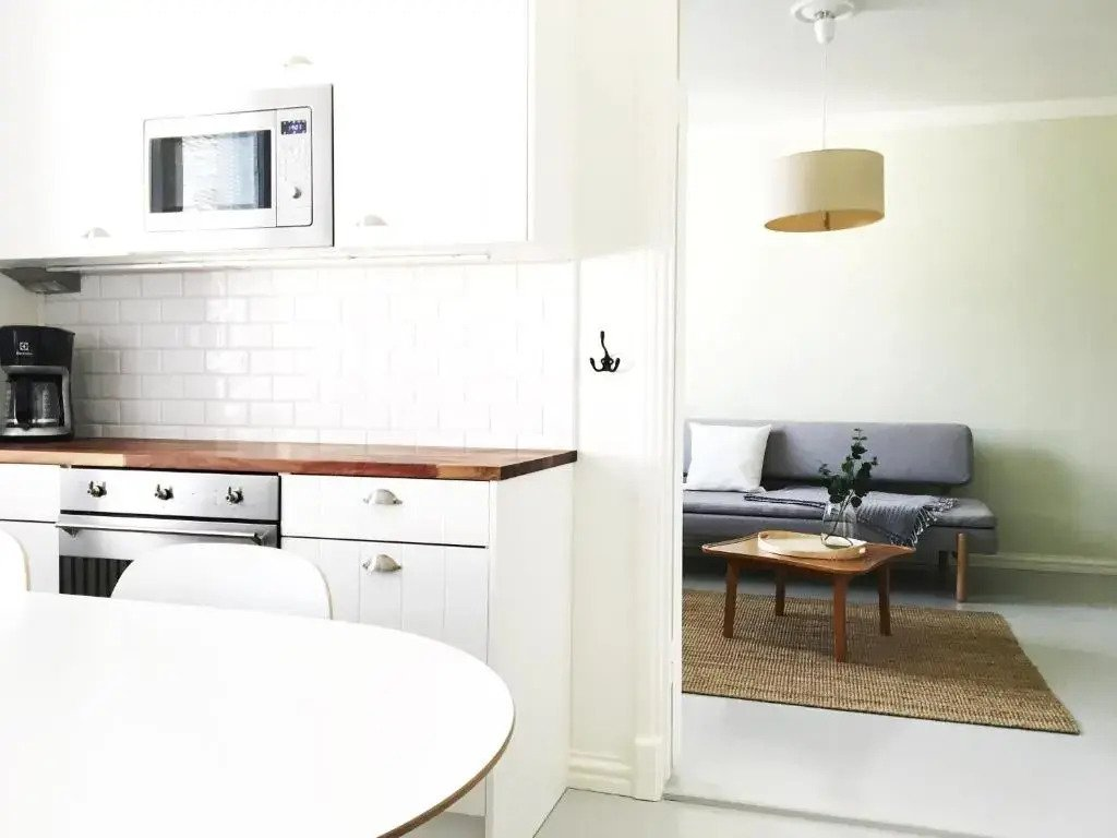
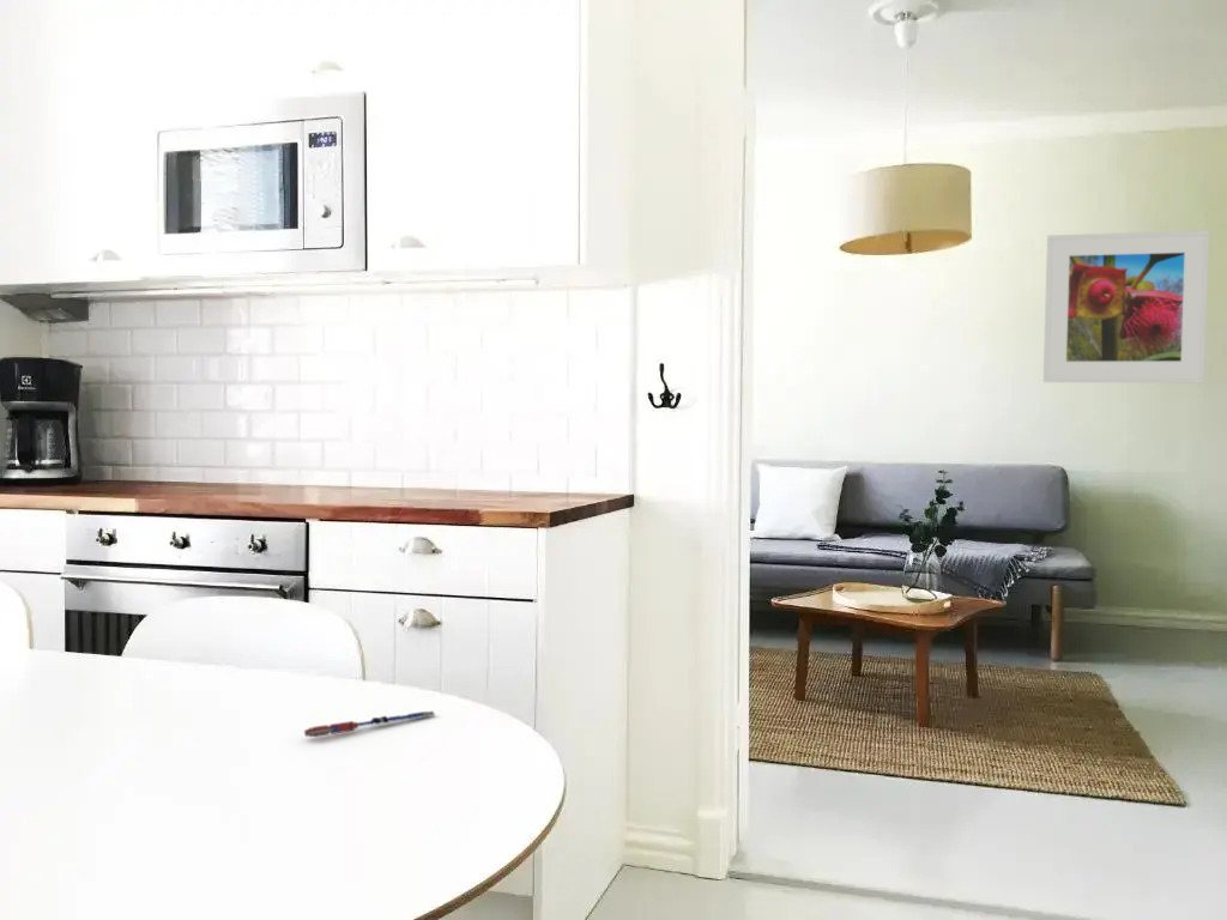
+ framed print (1124, 308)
+ pen (371, 720)
